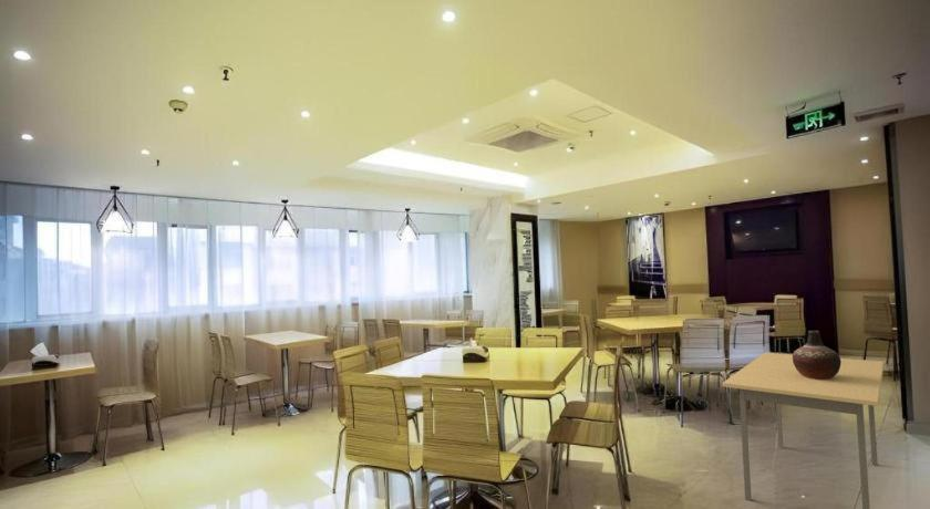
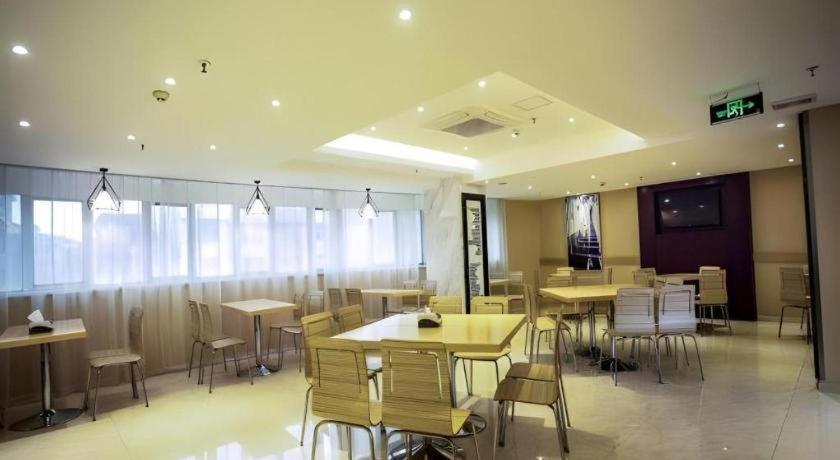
- vase (815, 353)
- dining table (815, 408)
